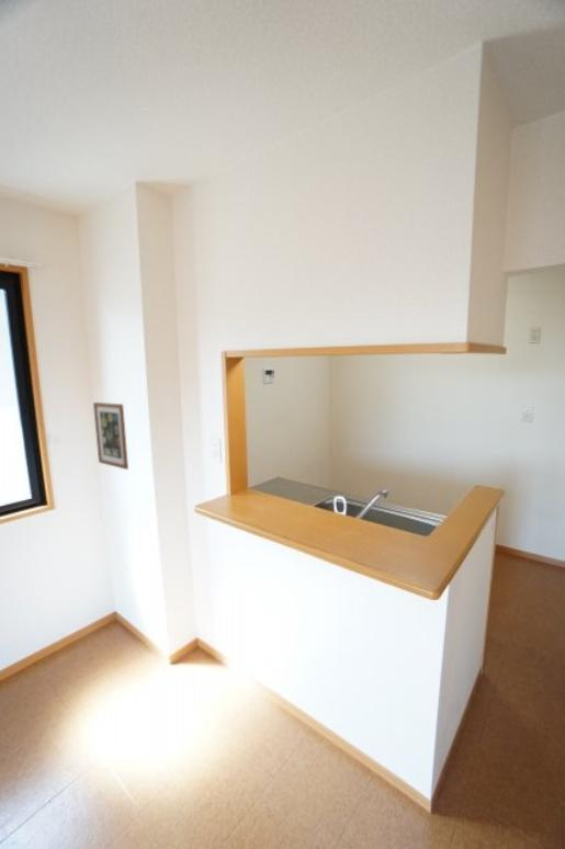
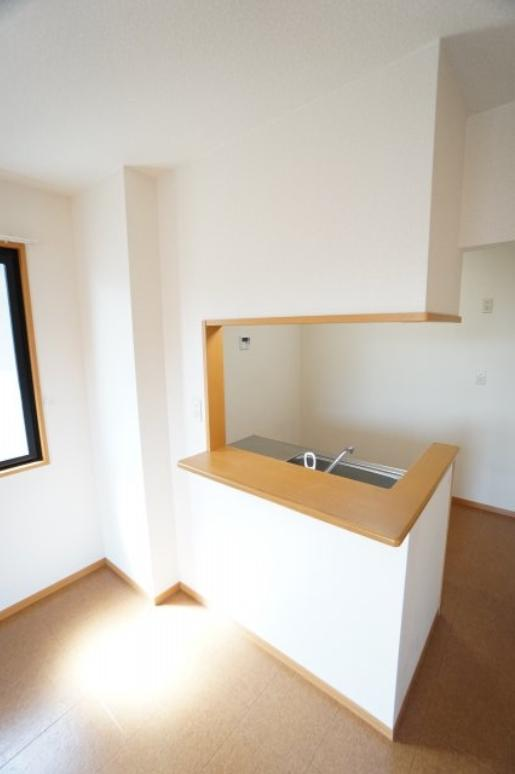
- wall art (110, 434)
